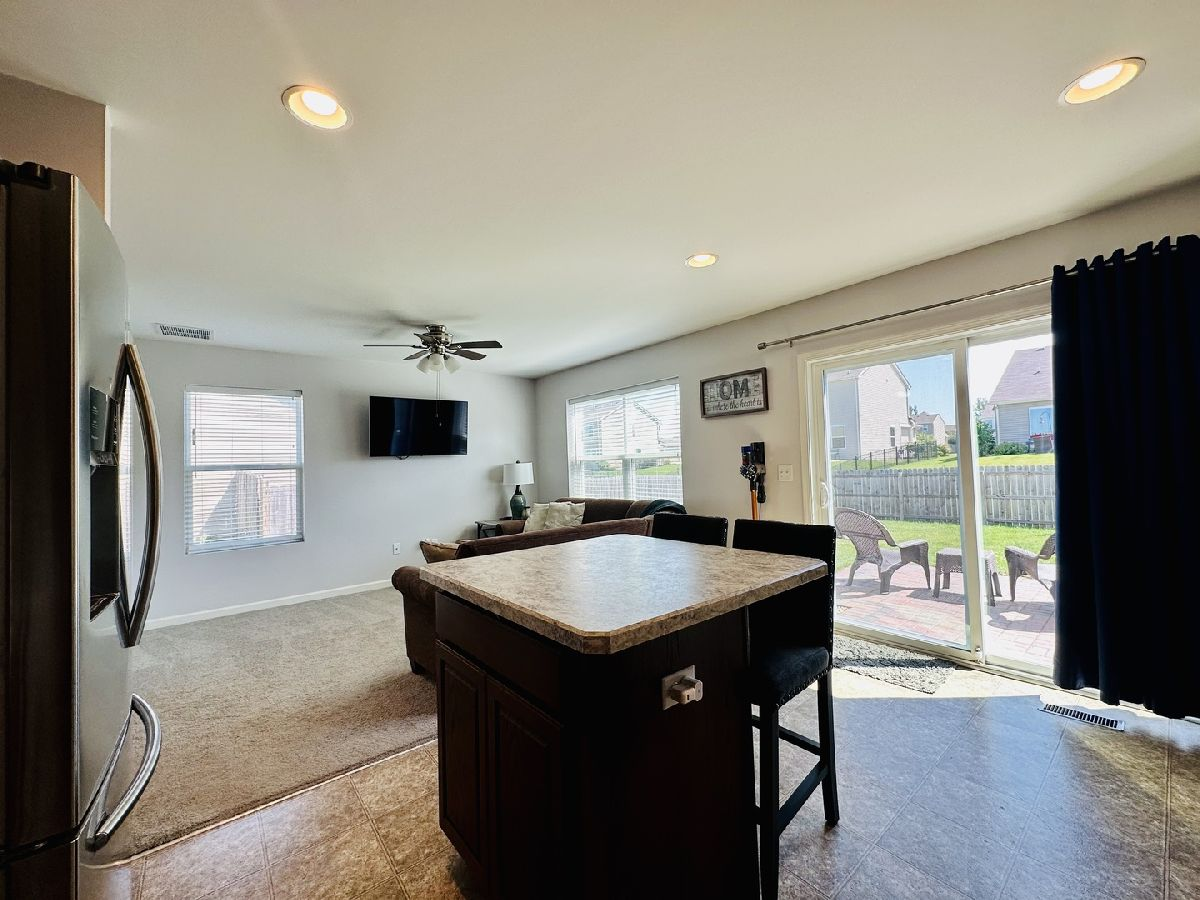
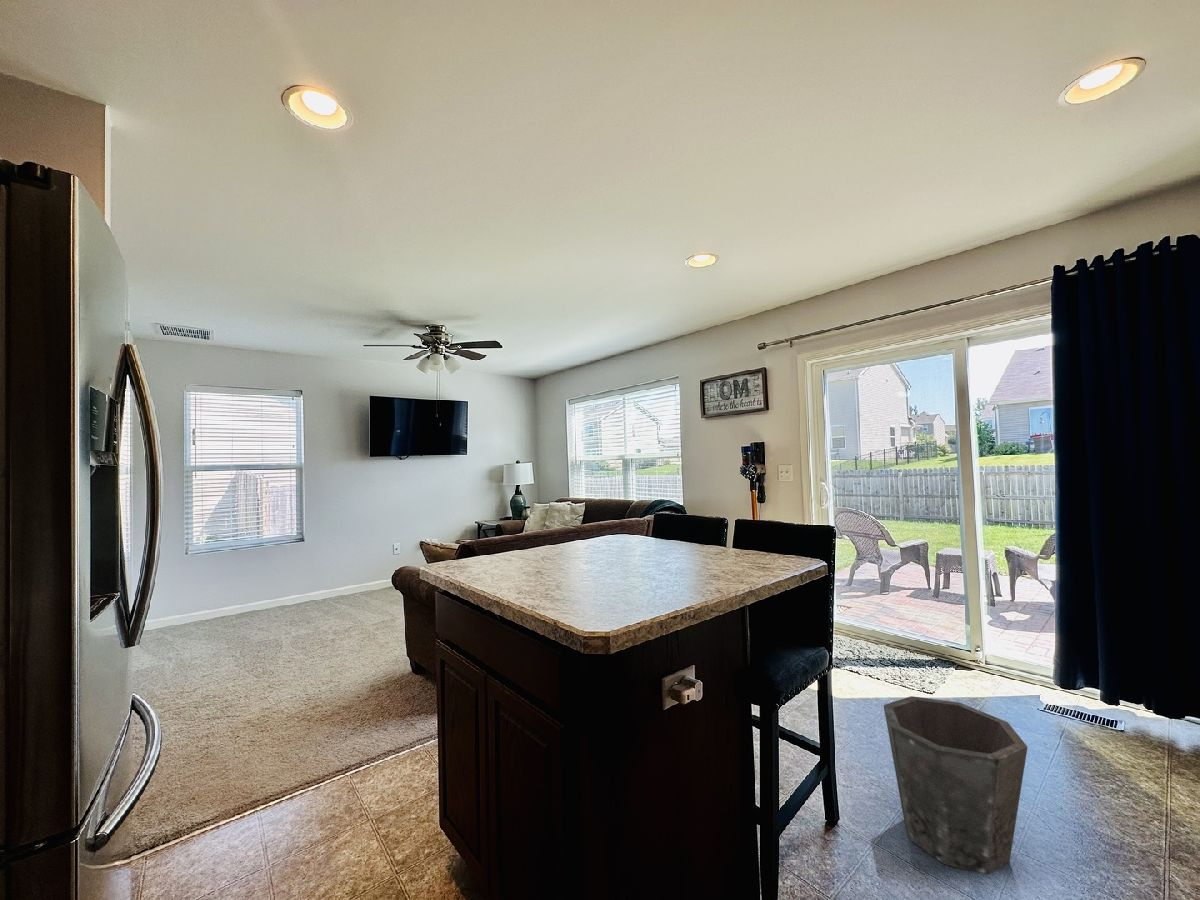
+ waste bin (951, 781)
